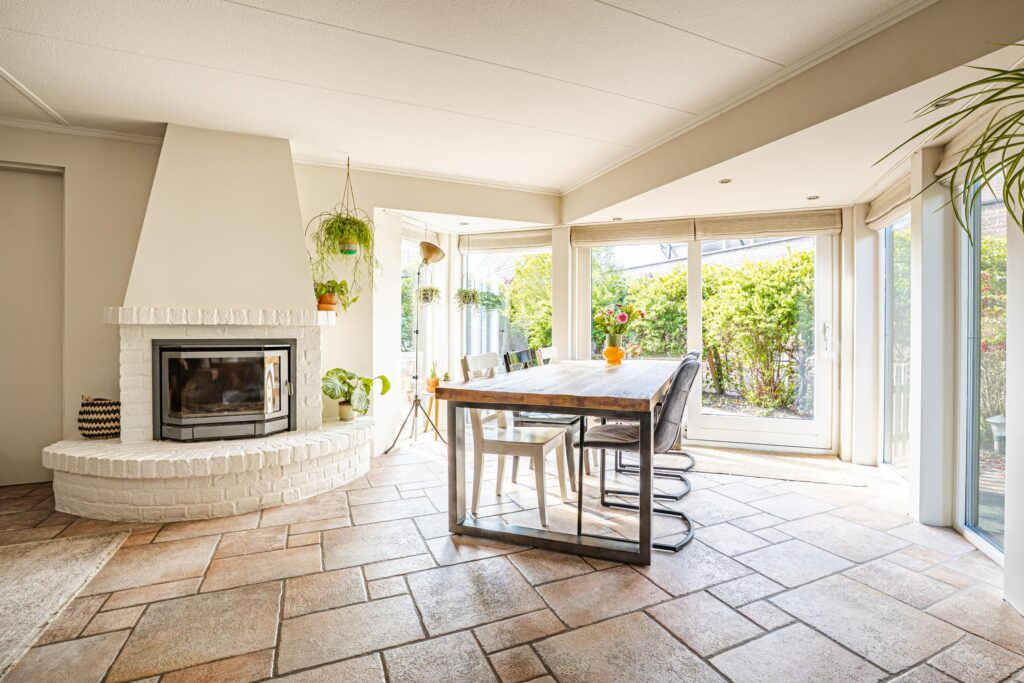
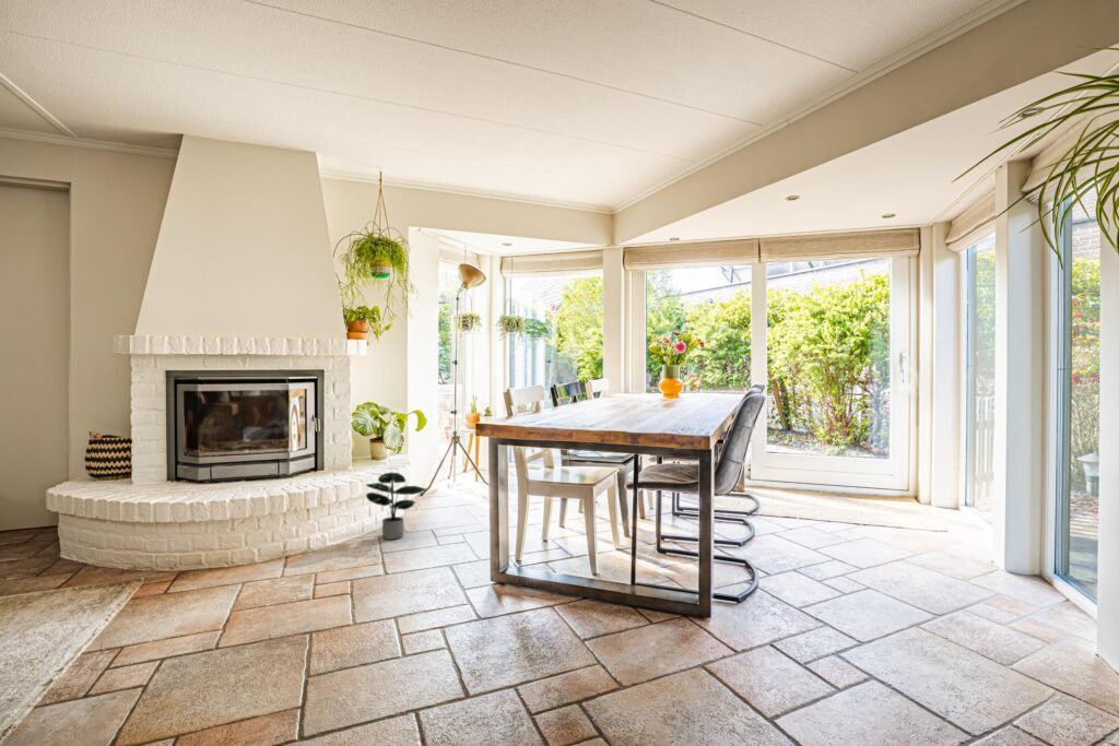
+ potted plant (396, 506)
